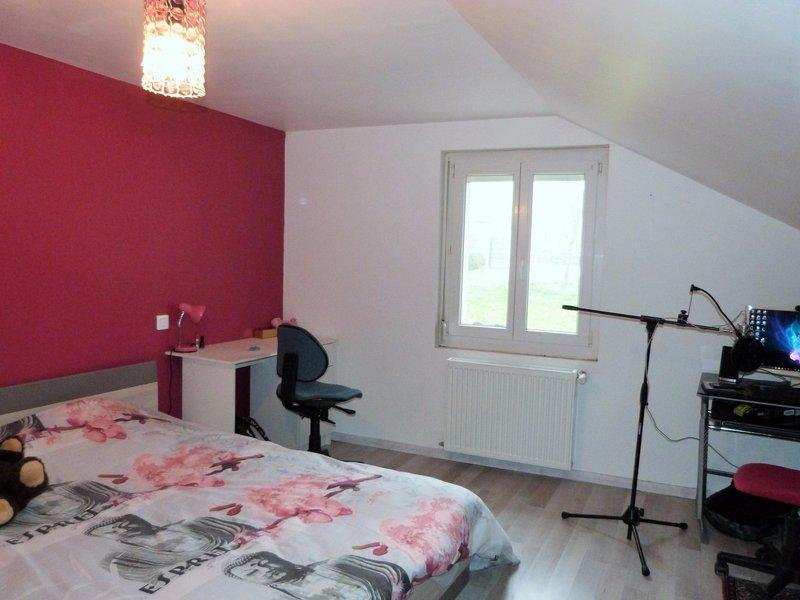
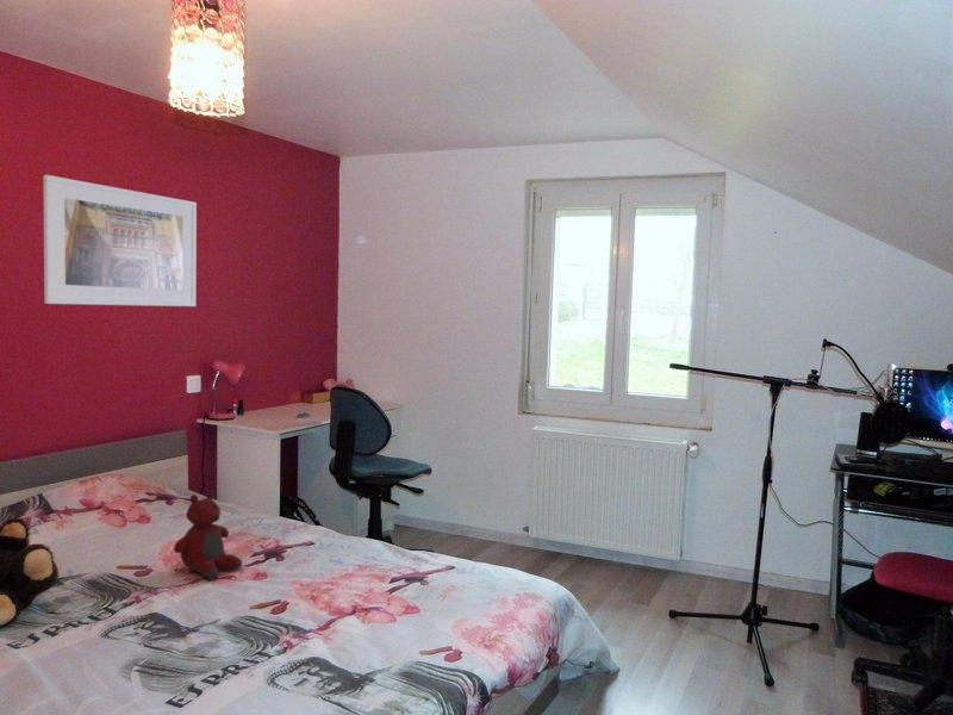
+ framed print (127, 248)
+ teddy bear (210, 531)
